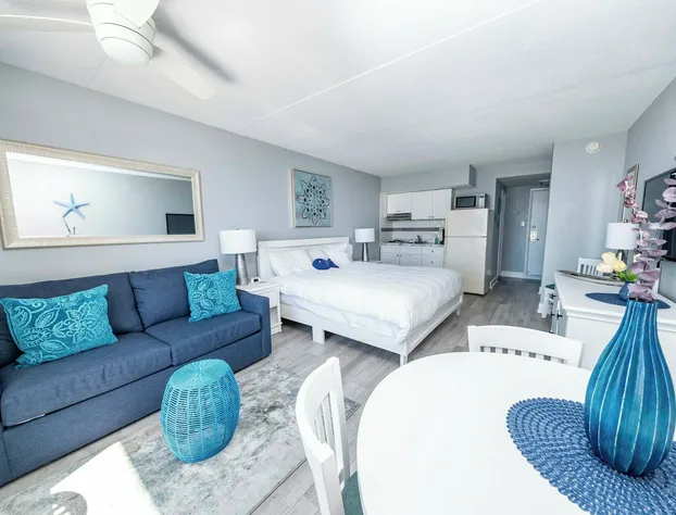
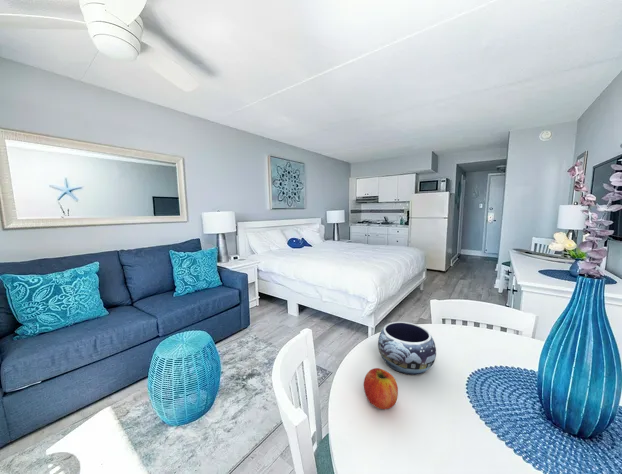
+ decorative bowl (406, 346)
+ fruit (380, 386)
